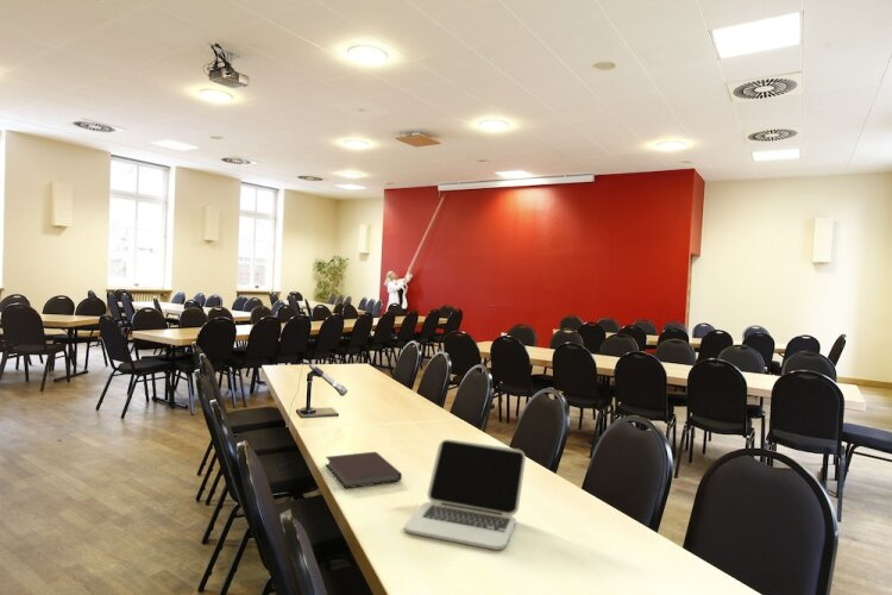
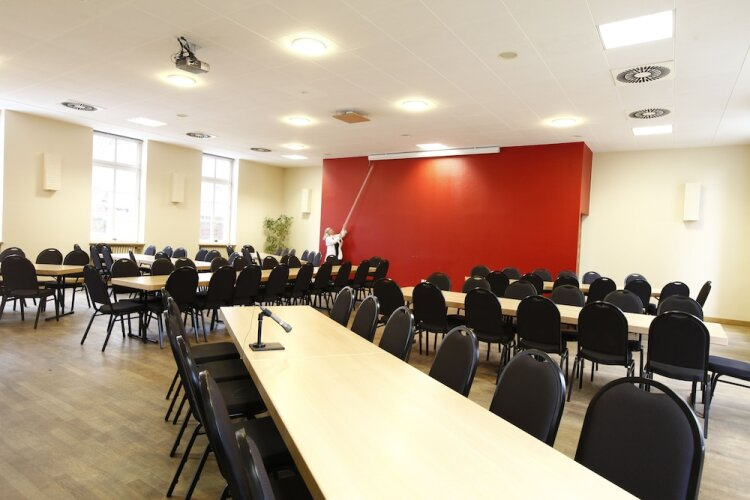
- laptop (467, 488)
- notebook (362, 468)
